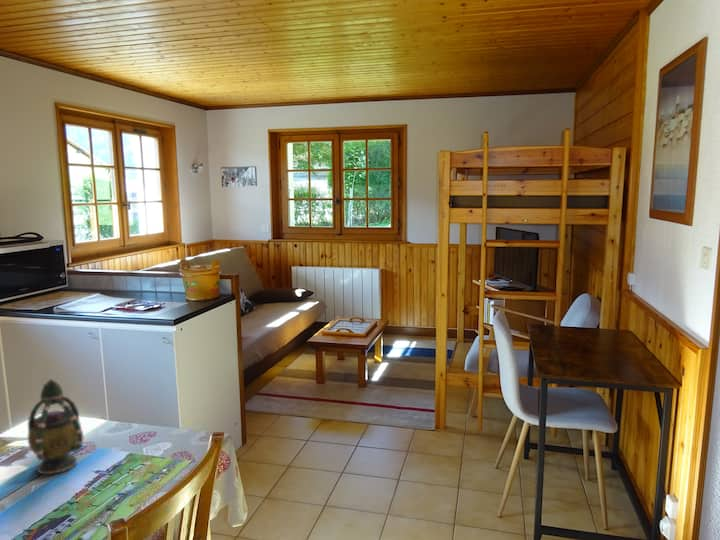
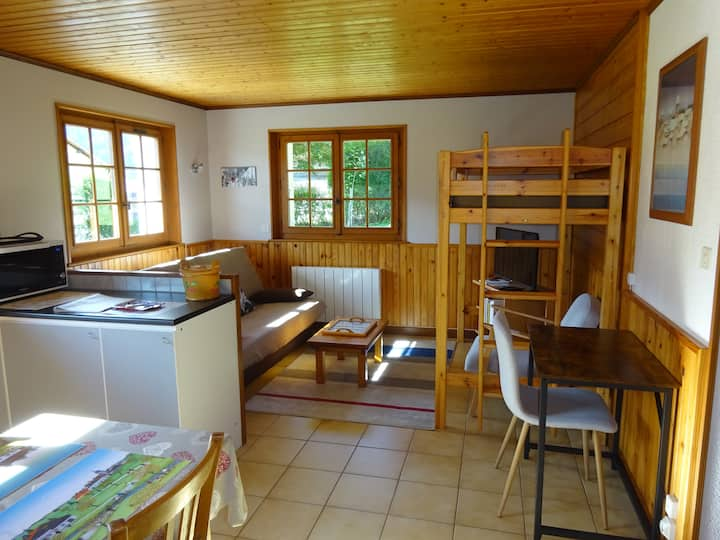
- teapot (52, 418)
